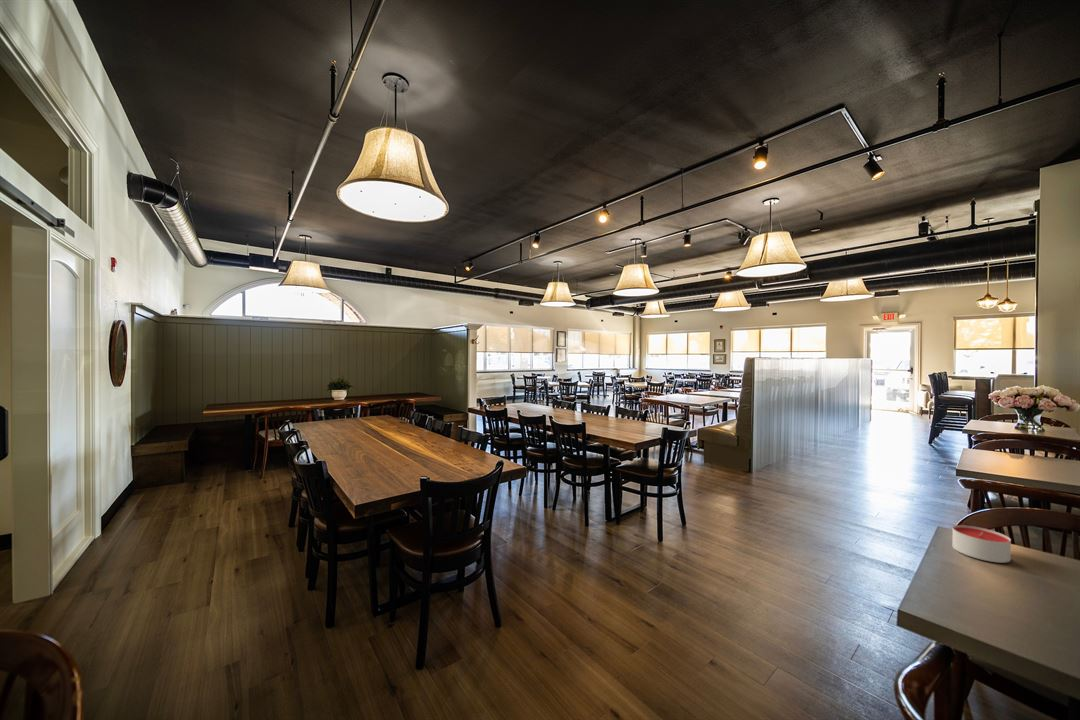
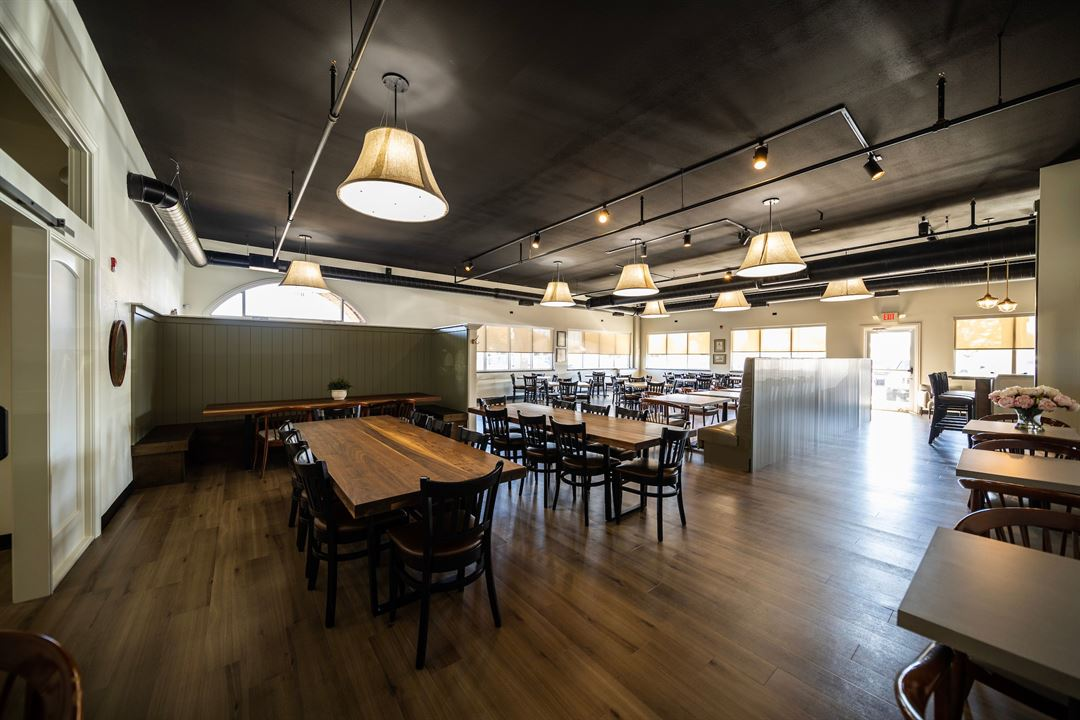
- candle (980, 542)
